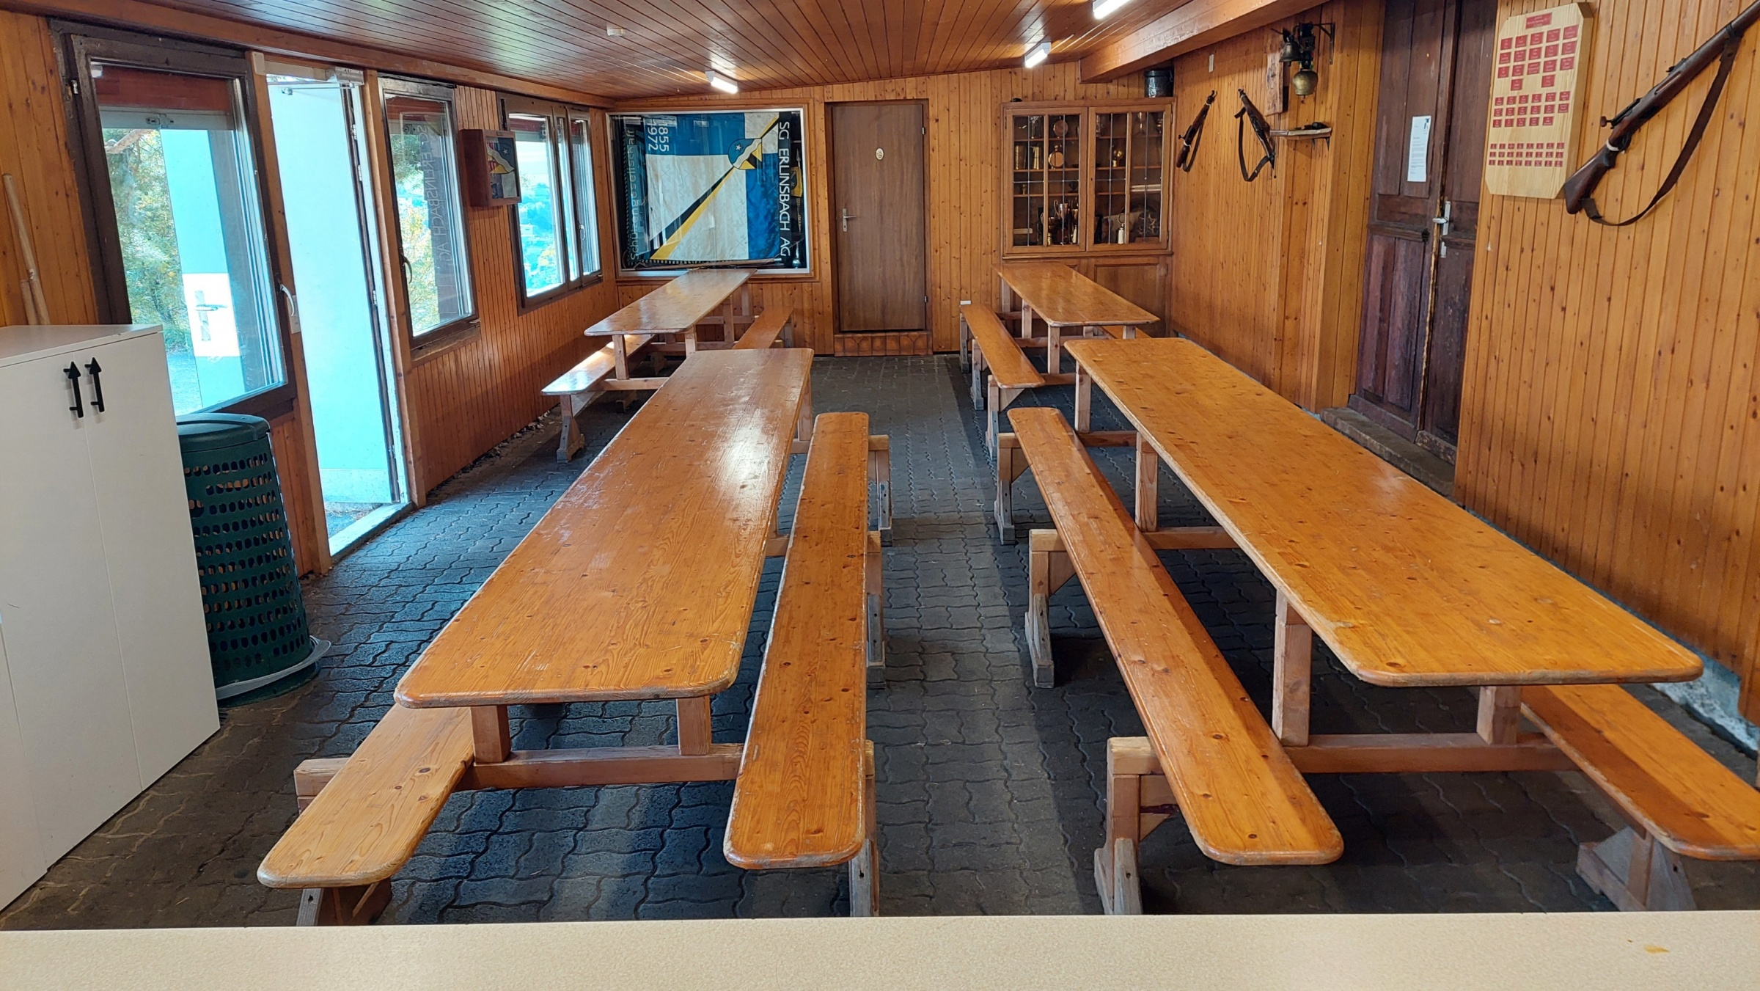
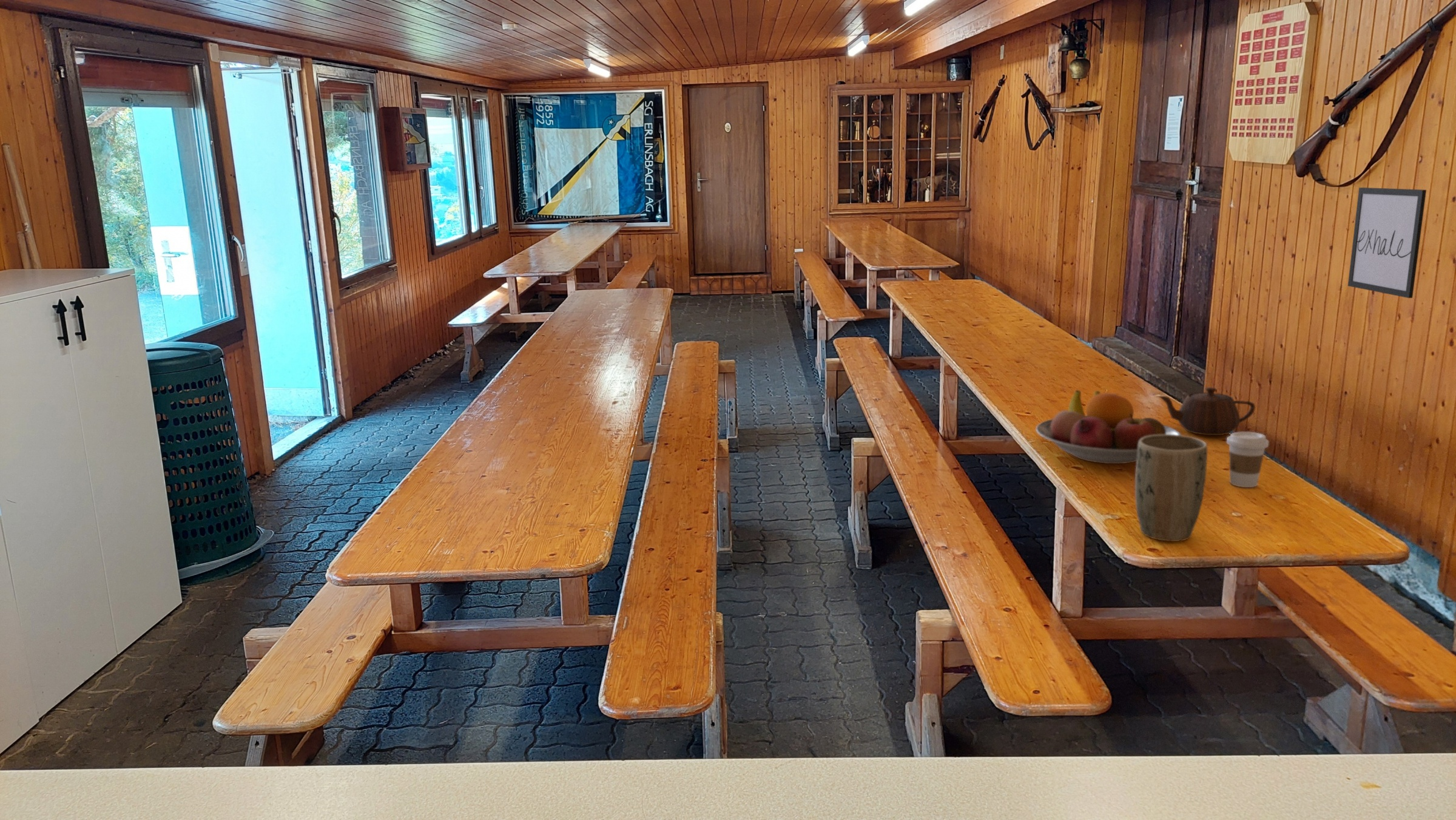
+ plant pot (1169, 488)
+ fruit bowl (1108, 426)
+ coffee cup (1245, 459)
+ wall art (1384, 240)
+ teapot (1205, 409)
